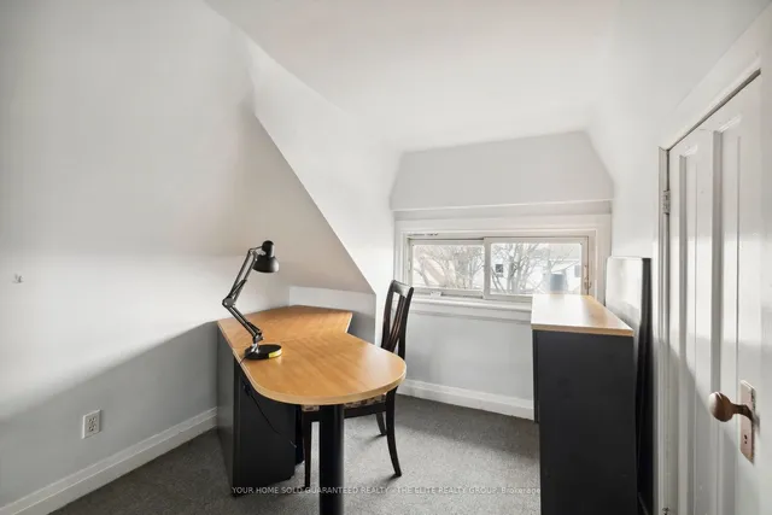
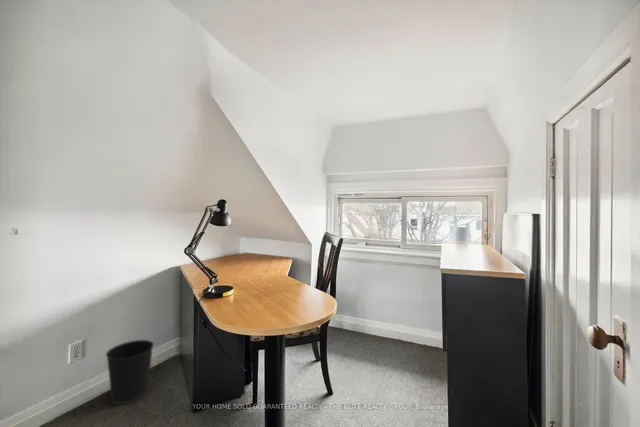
+ wastebasket (130, 371)
